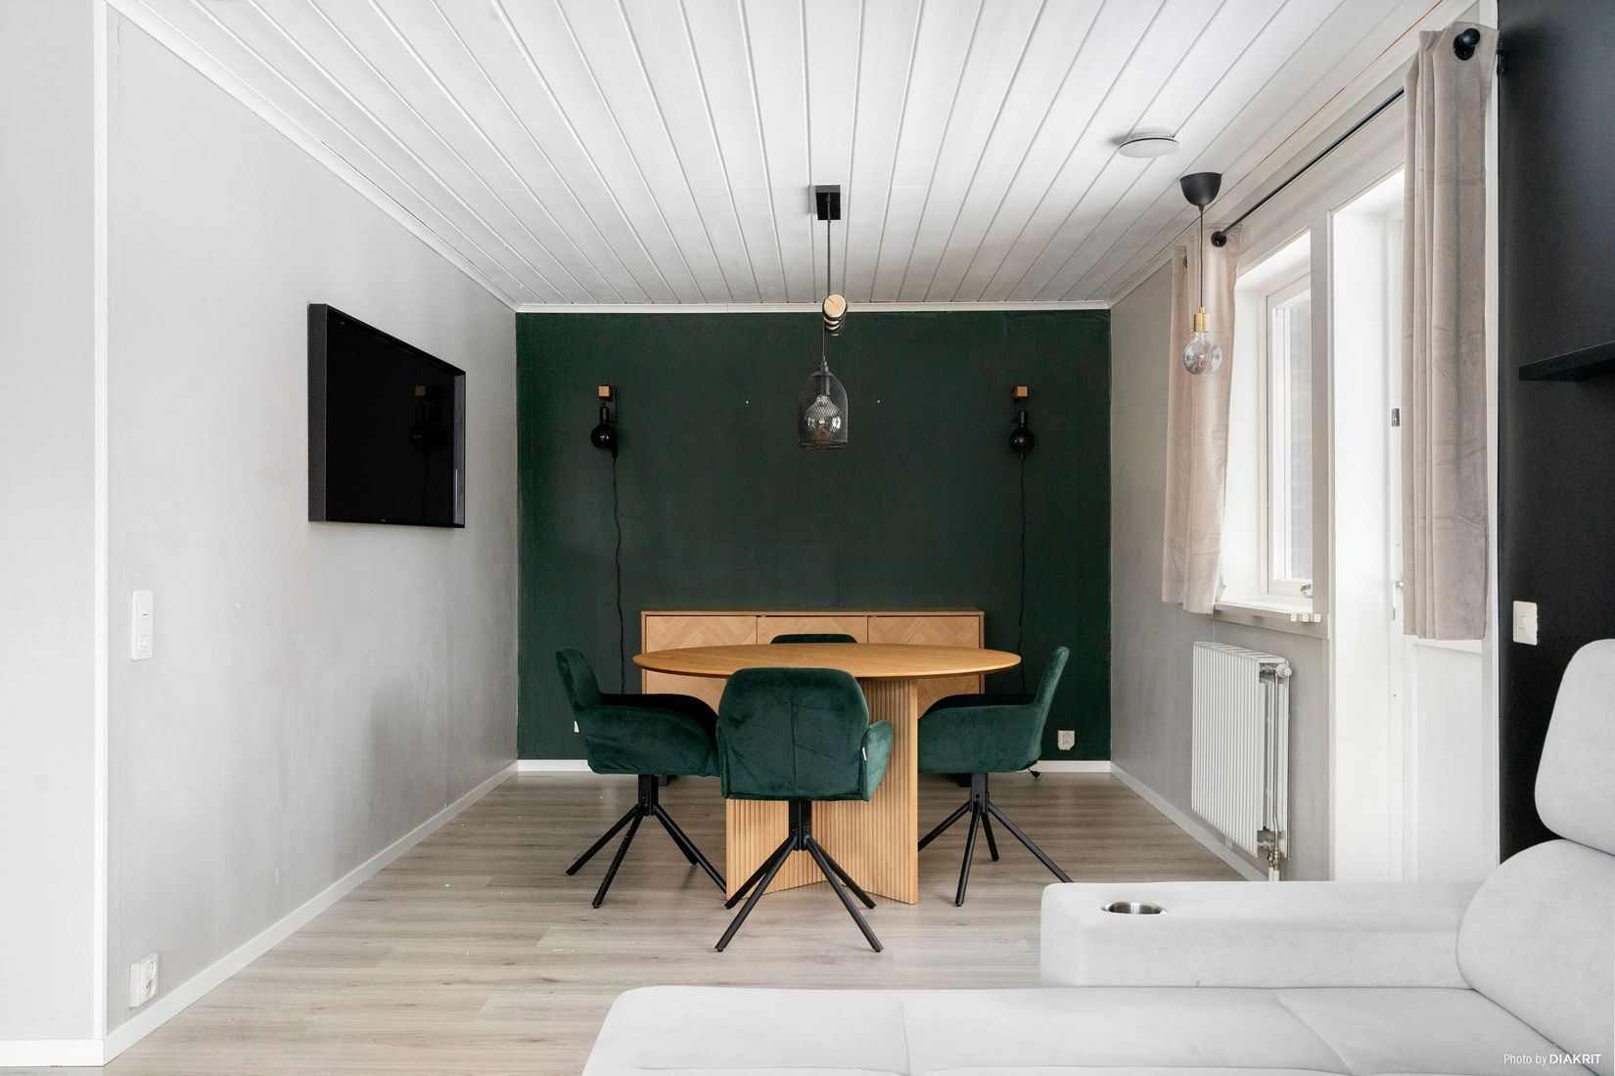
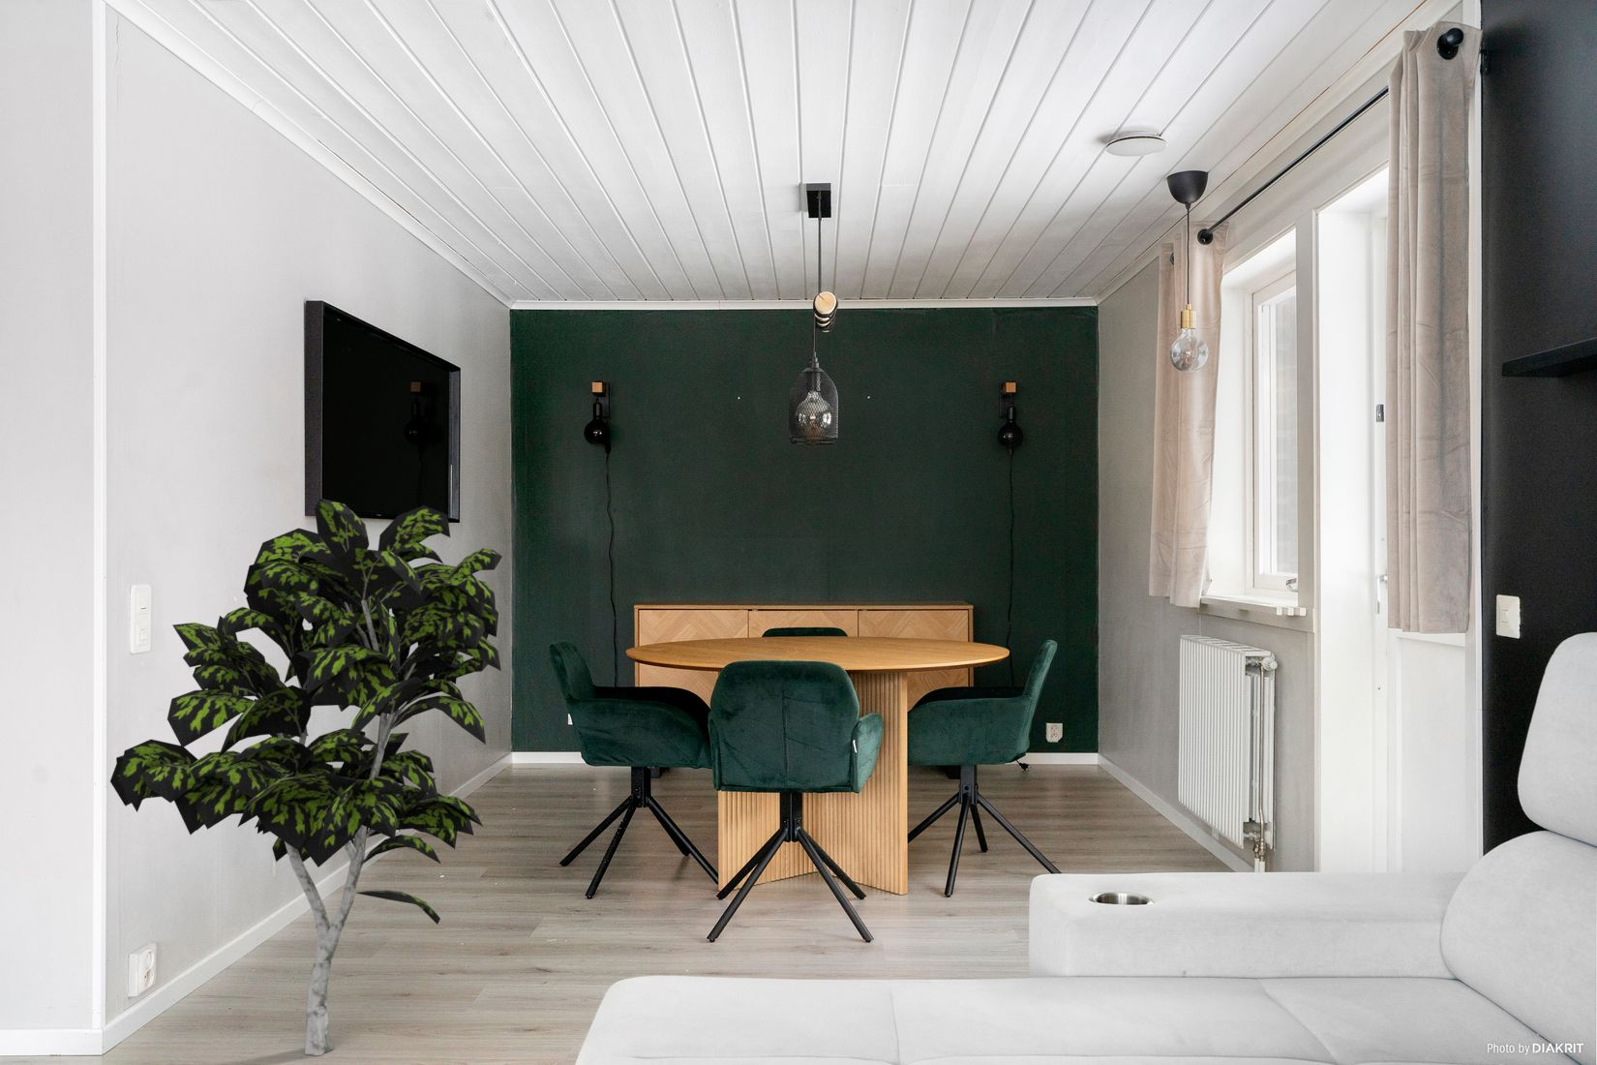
+ indoor plant (316, 767)
